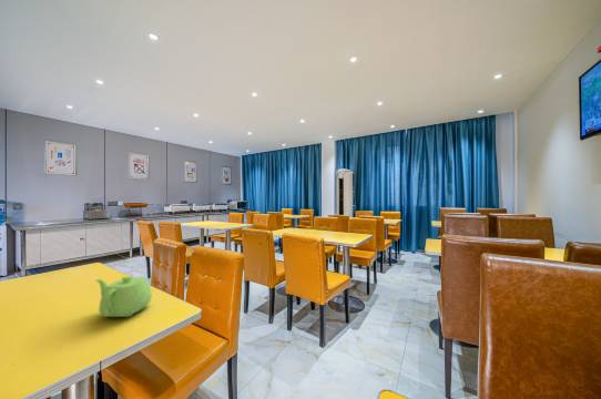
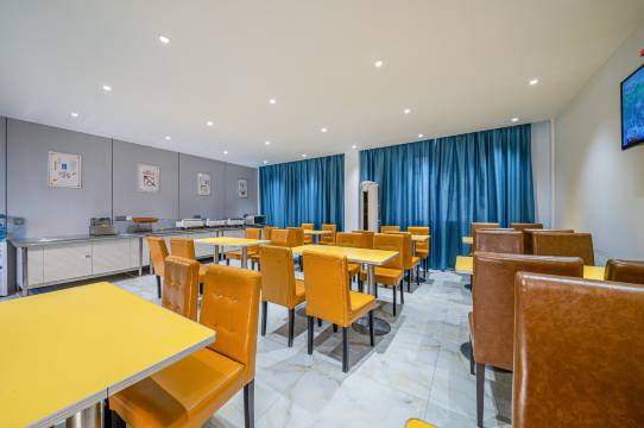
- teapot (120, 294)
